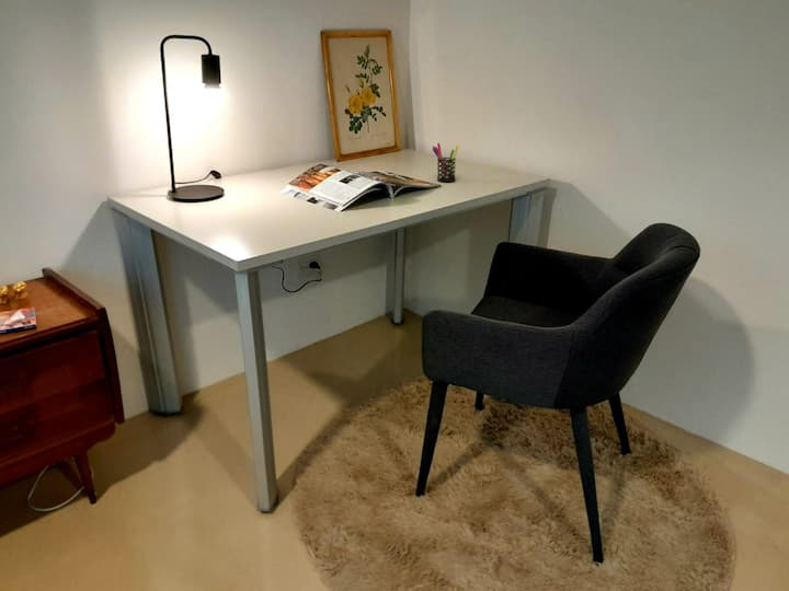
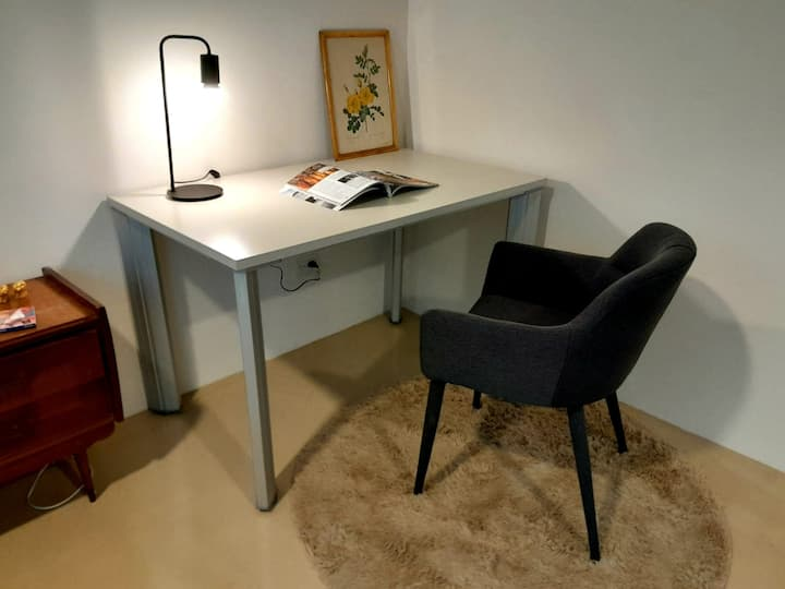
- pen holder (446, 161)
